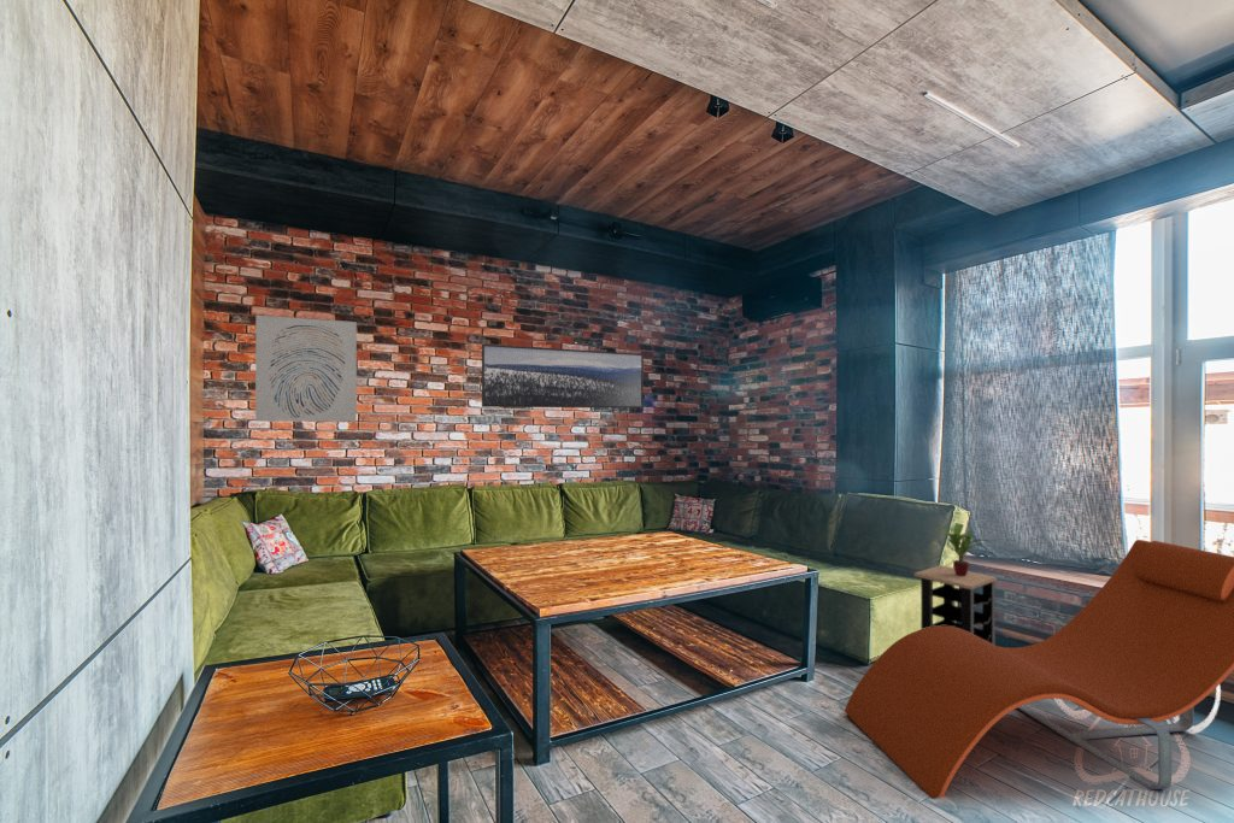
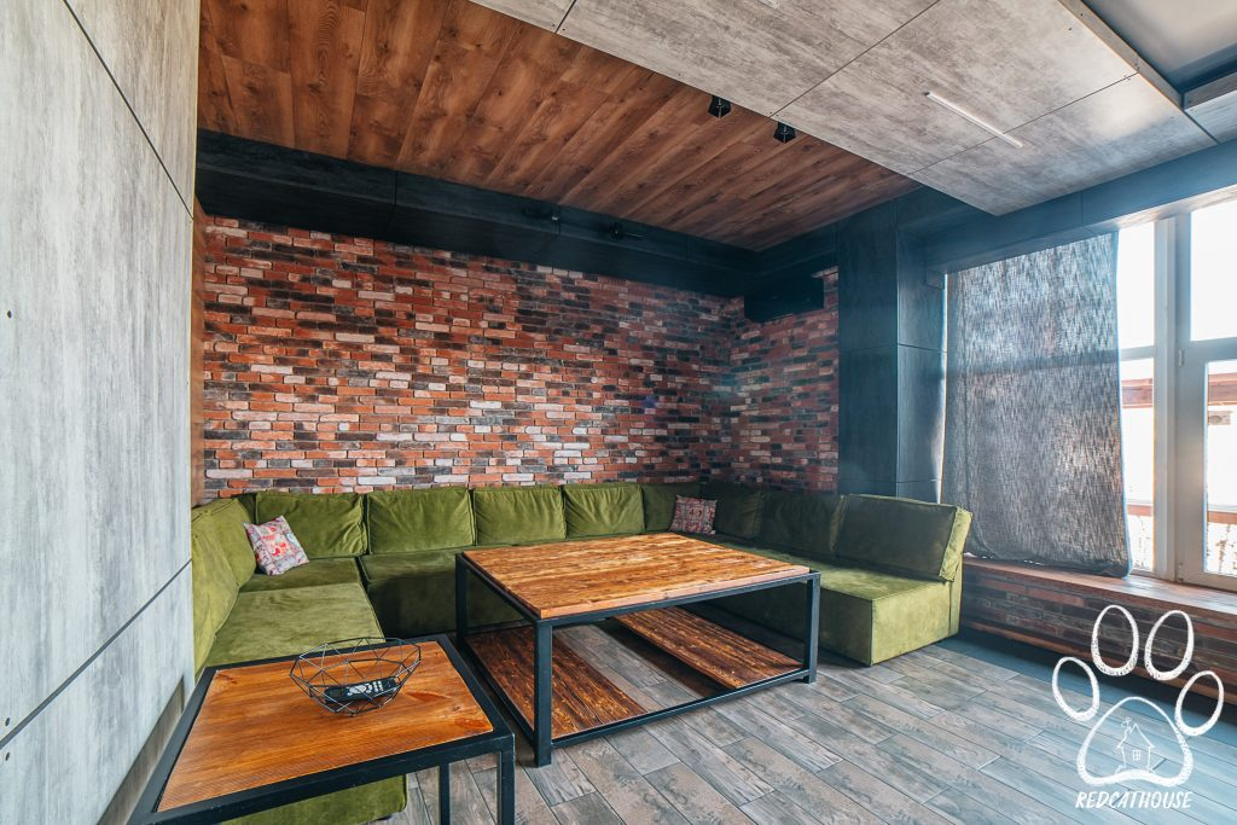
- potted plant (962, 549)
- wall art (307, 369)
- side table (956, 619)
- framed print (568, 378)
- lounge chair (1054, 646)
